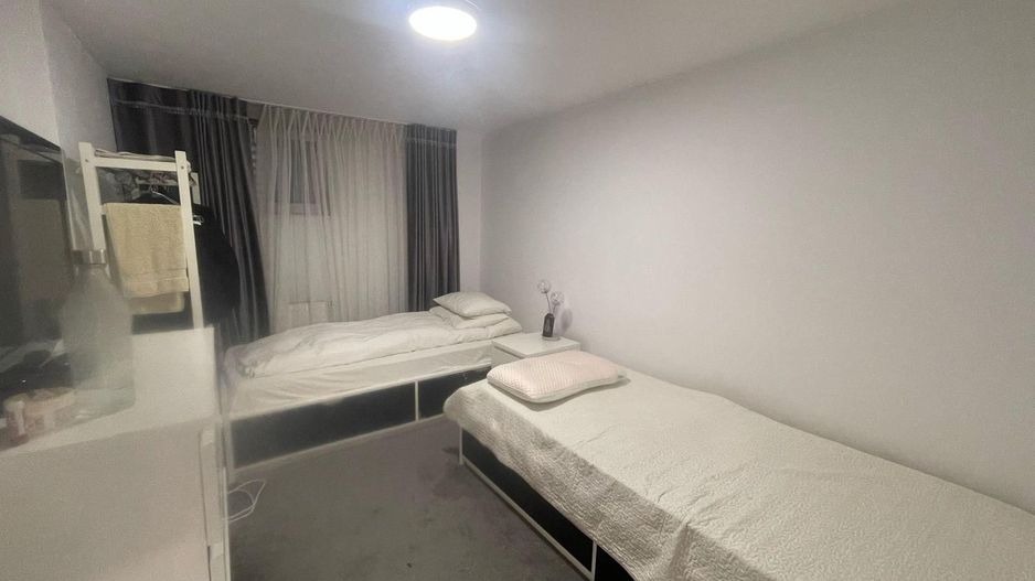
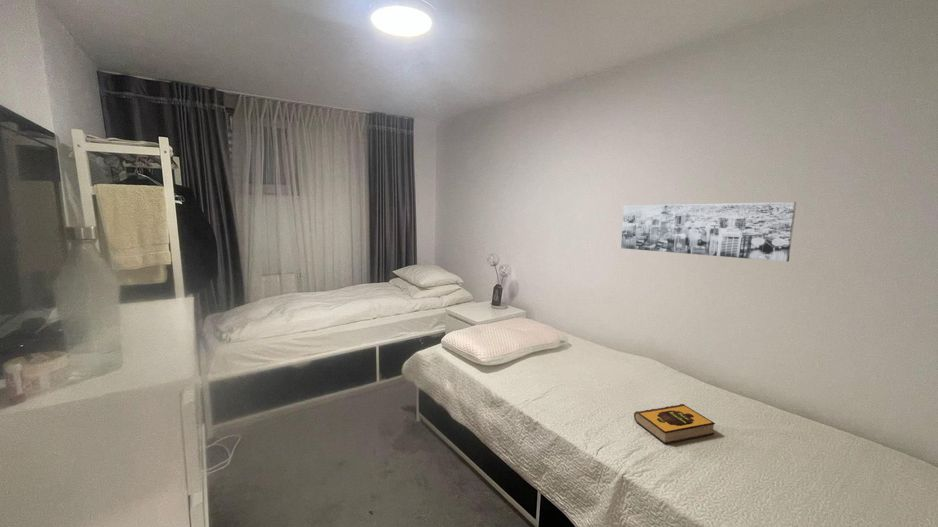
+ wall art (693, 229)
+ hardback book (672, 421)
